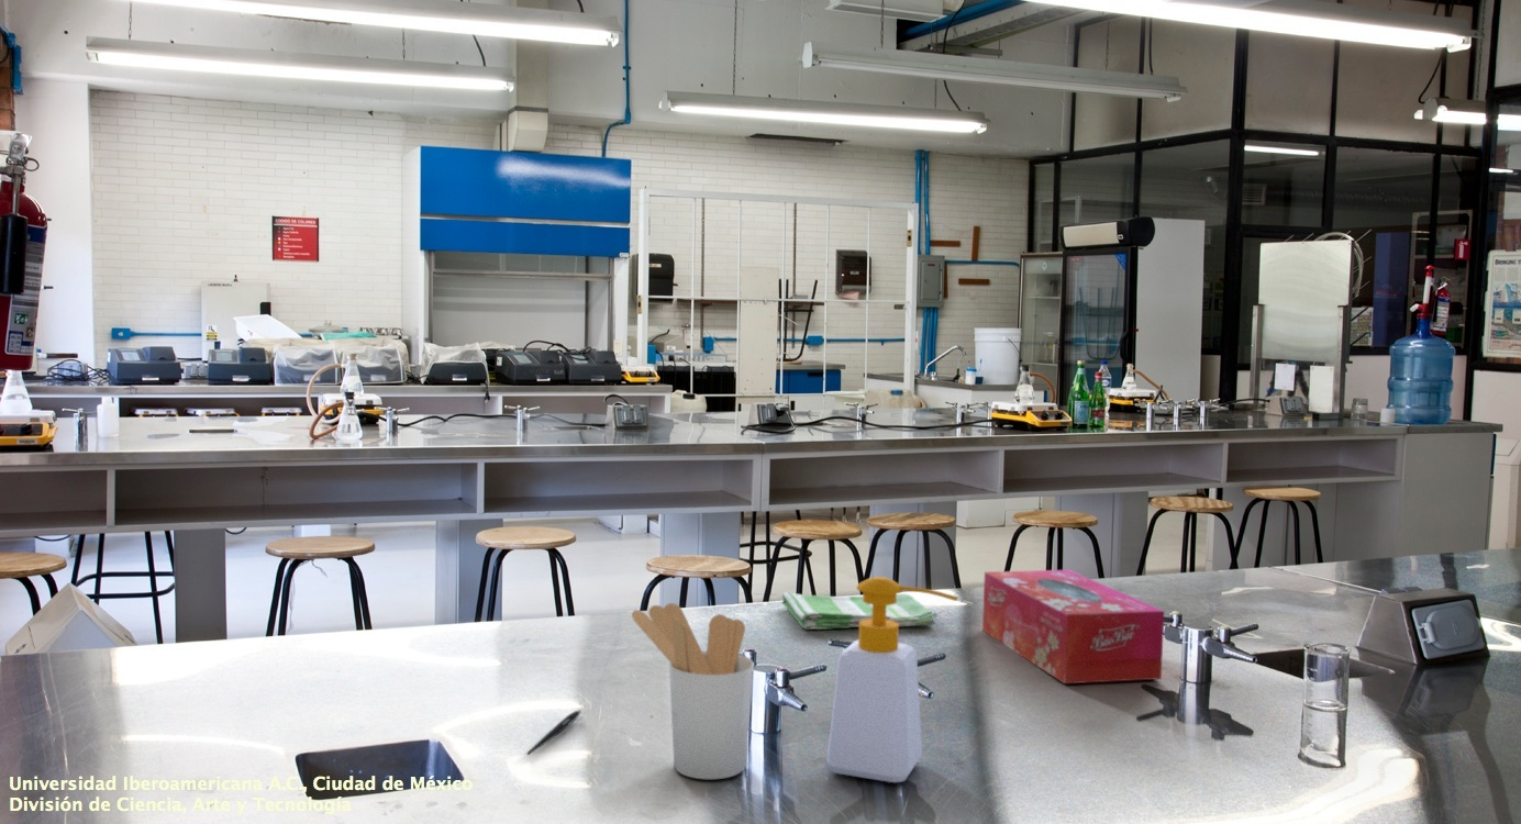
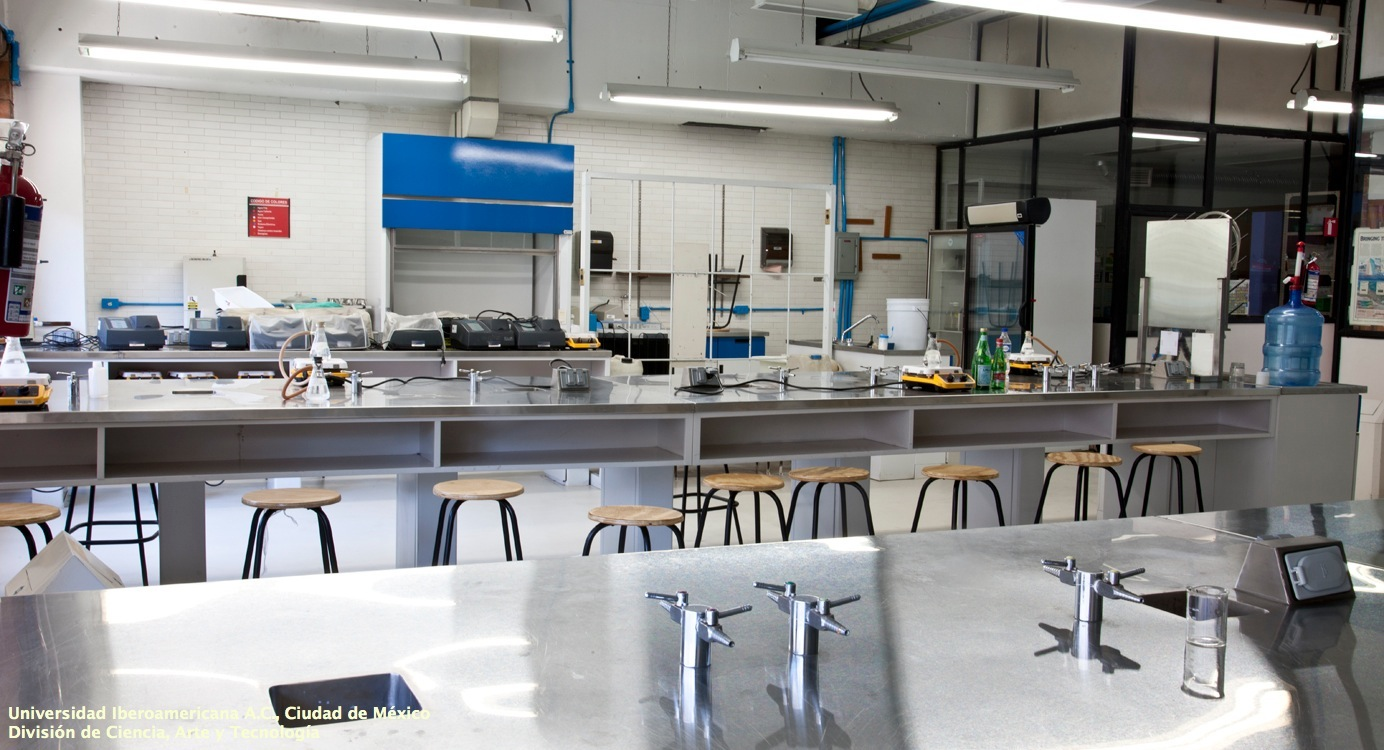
- tissue box (1066, 621)
- pen (554, 730)
- soap bottle (896, 675)
- dish towel (856, 608)
- utensil holder (692, 684)
